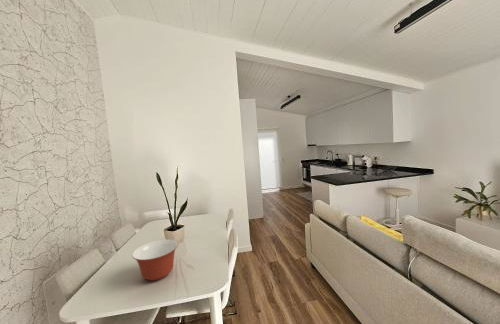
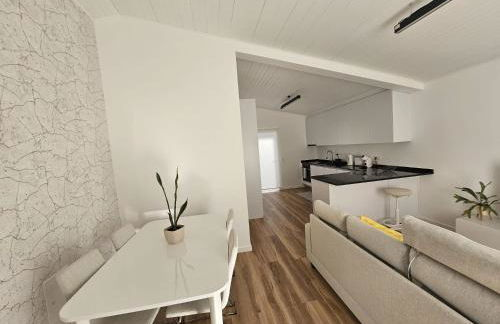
- mixing bowl (157, 261)
